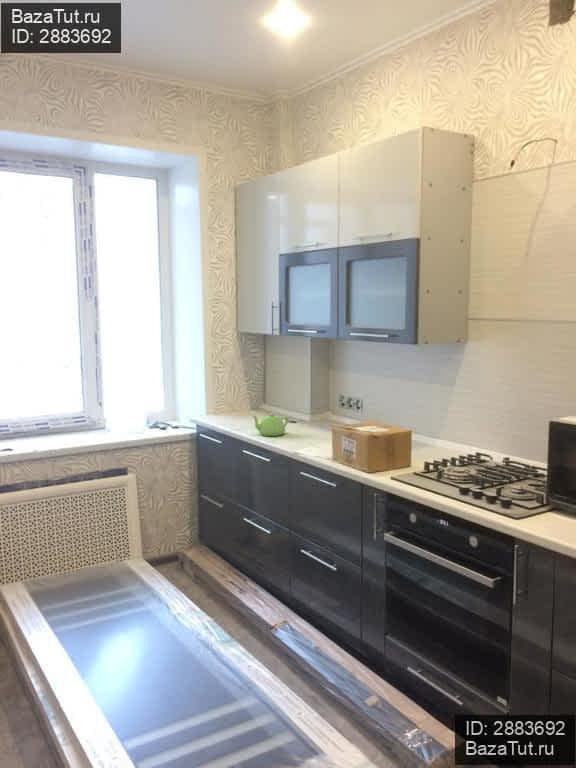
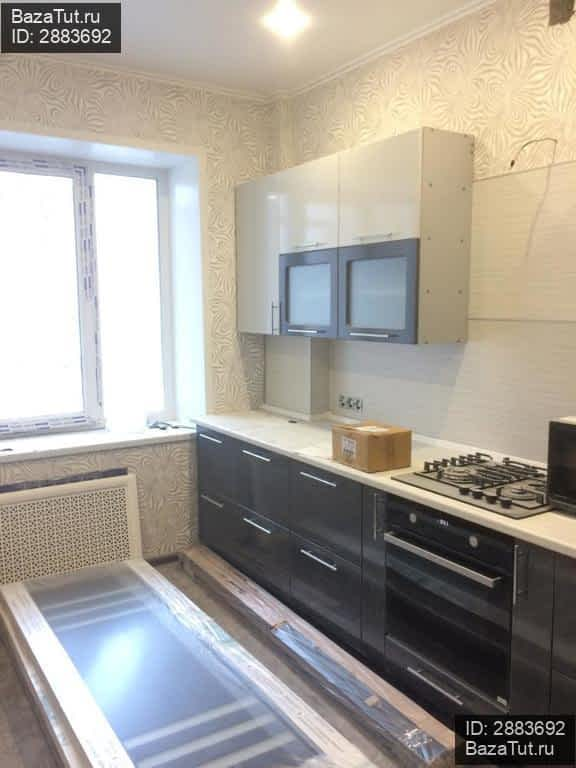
- teapot (270, 423)
